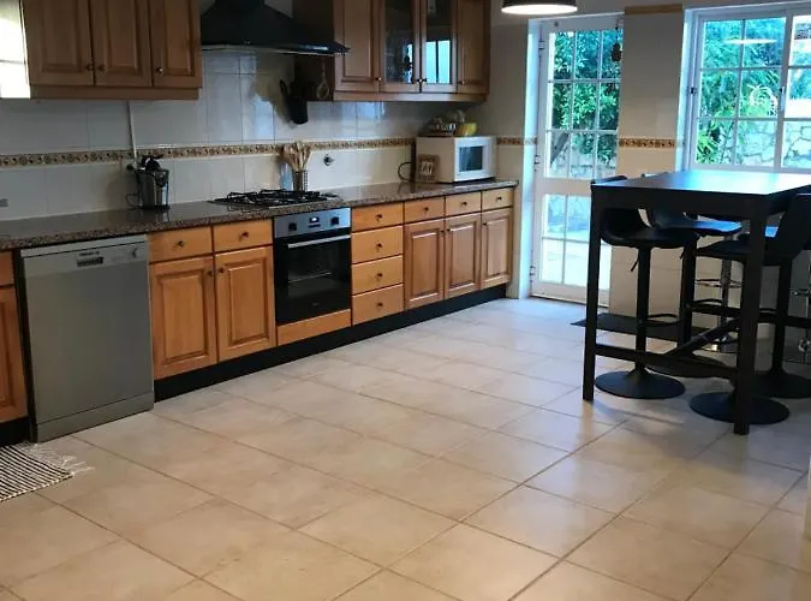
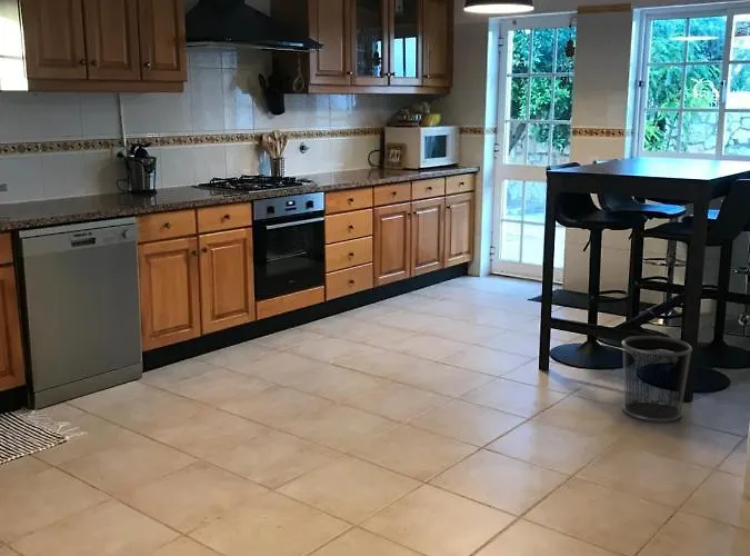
+ waste bin (653, 378)
